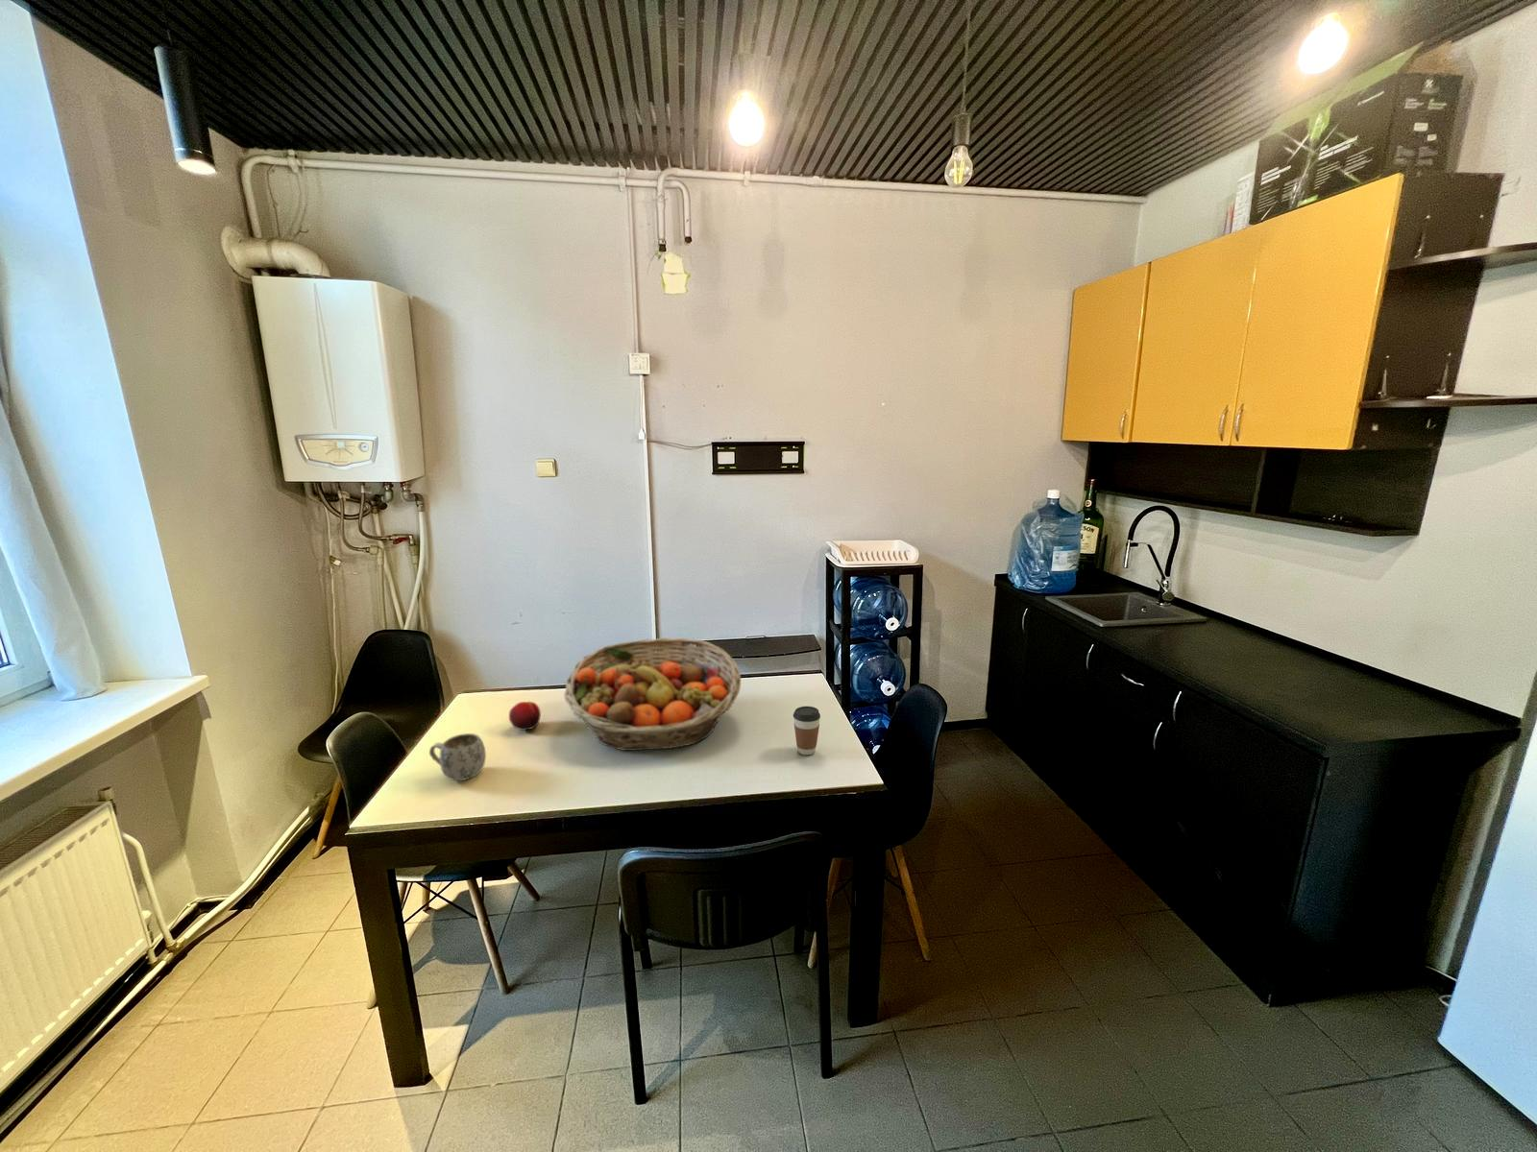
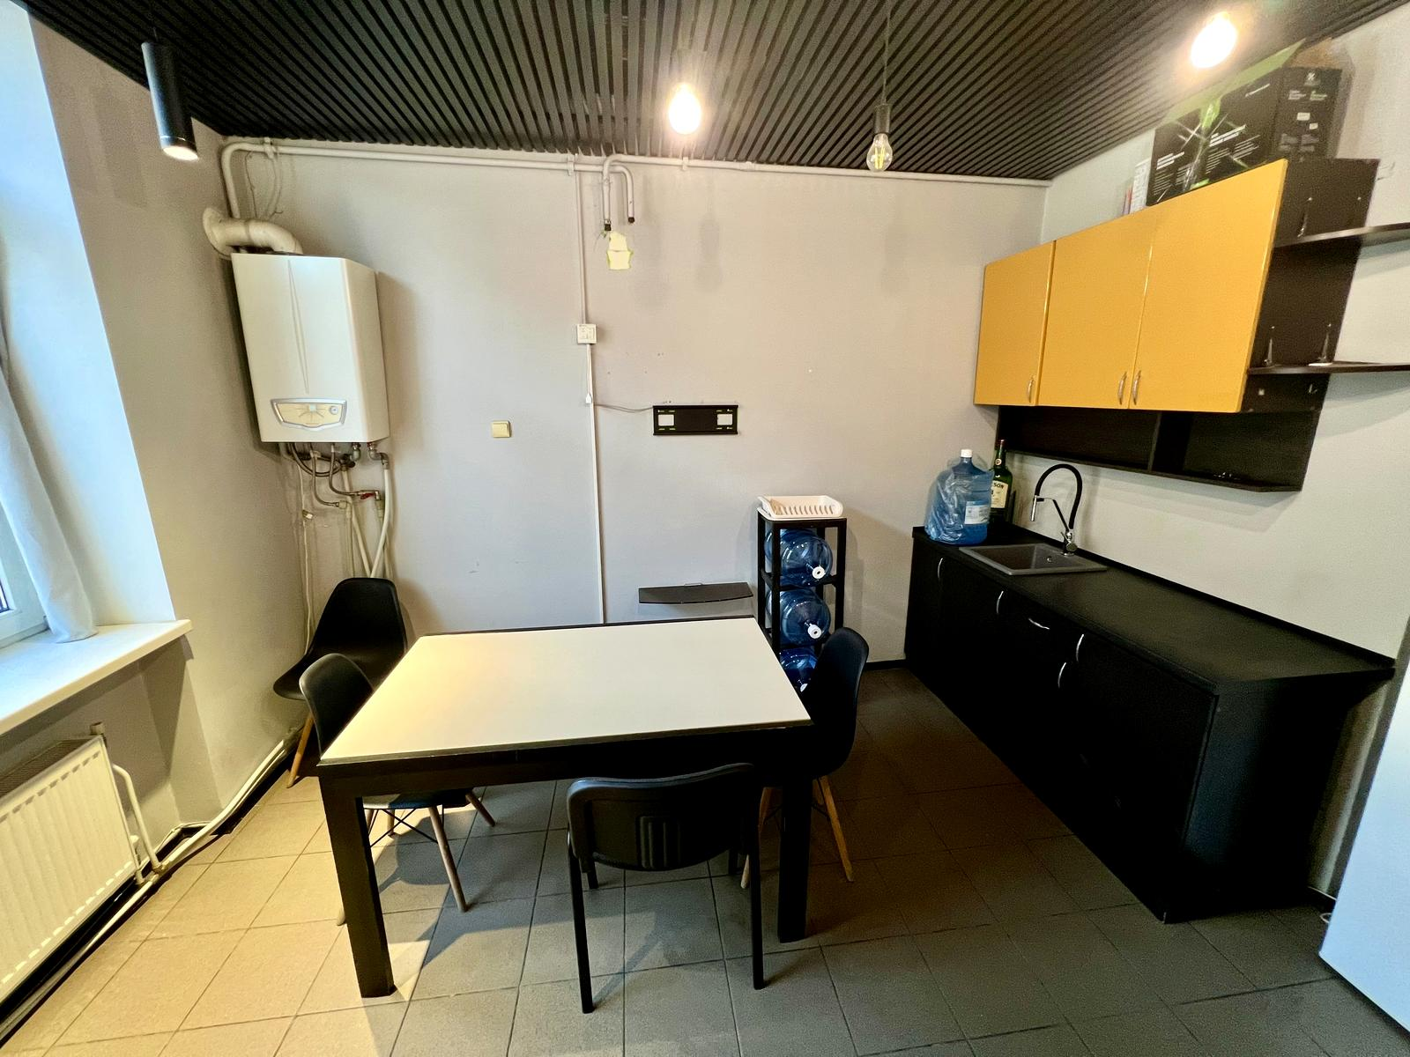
- coffee cup (806, 731)
- mug (456, 758)
- fruit (524, 715)
- fruit basket (655, 691)
